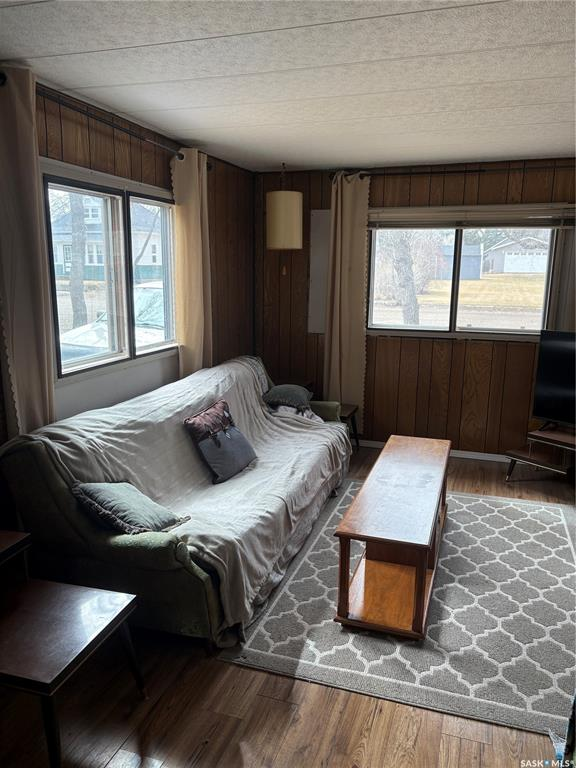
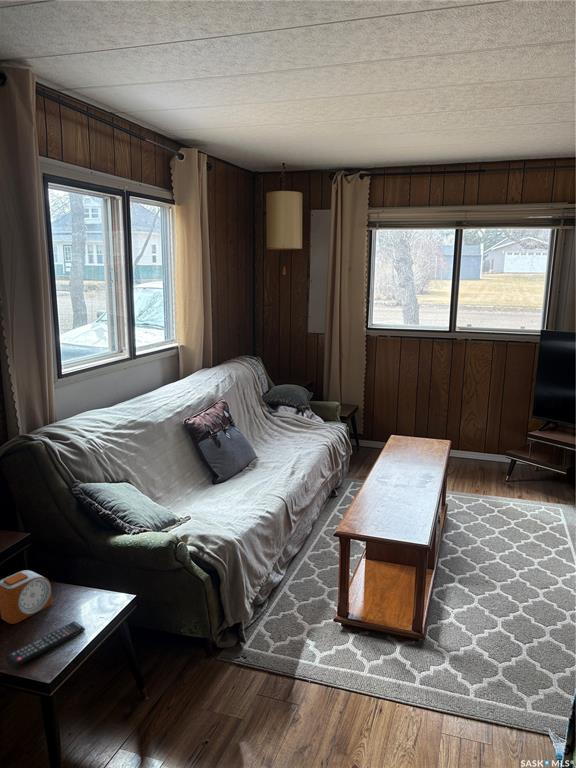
+ remote control (47, 643)
+ alarm clock (24, 592)
